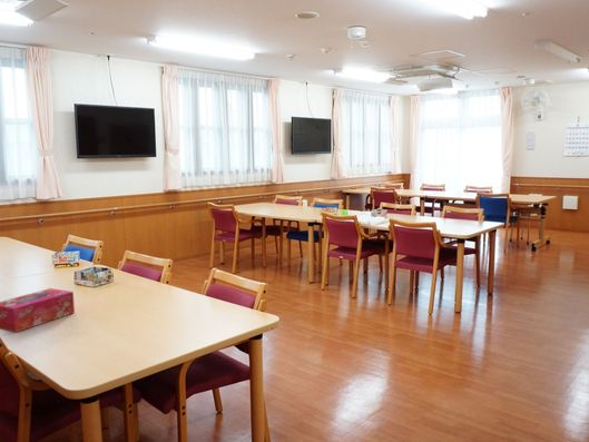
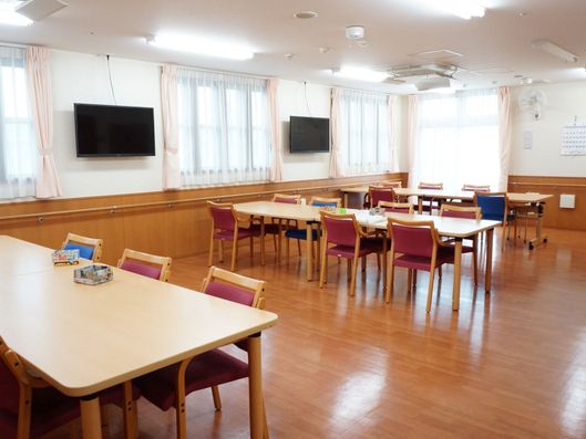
- tissue box (33, 308)
